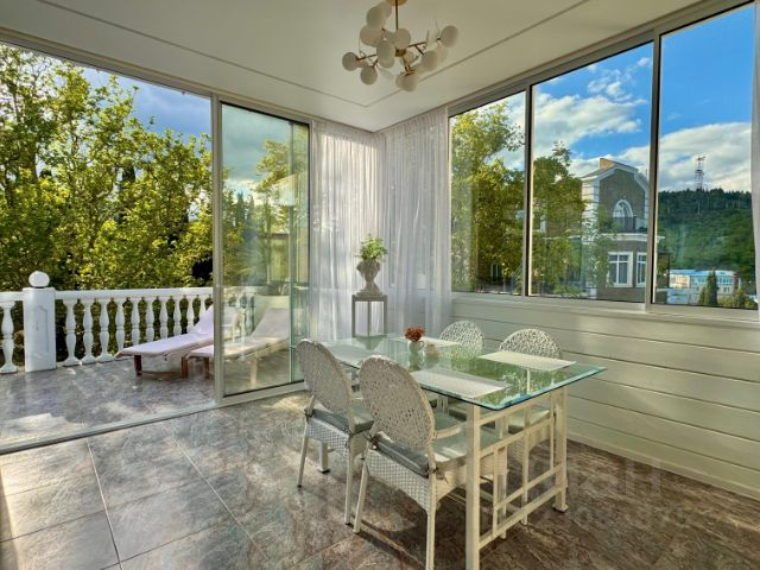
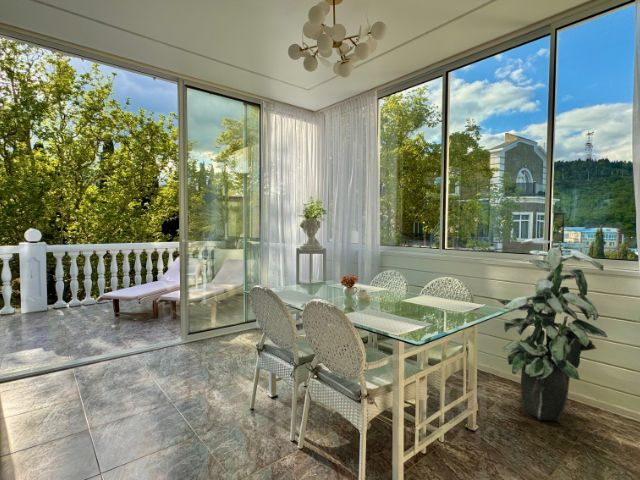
+ indoor plant (545, 326)
